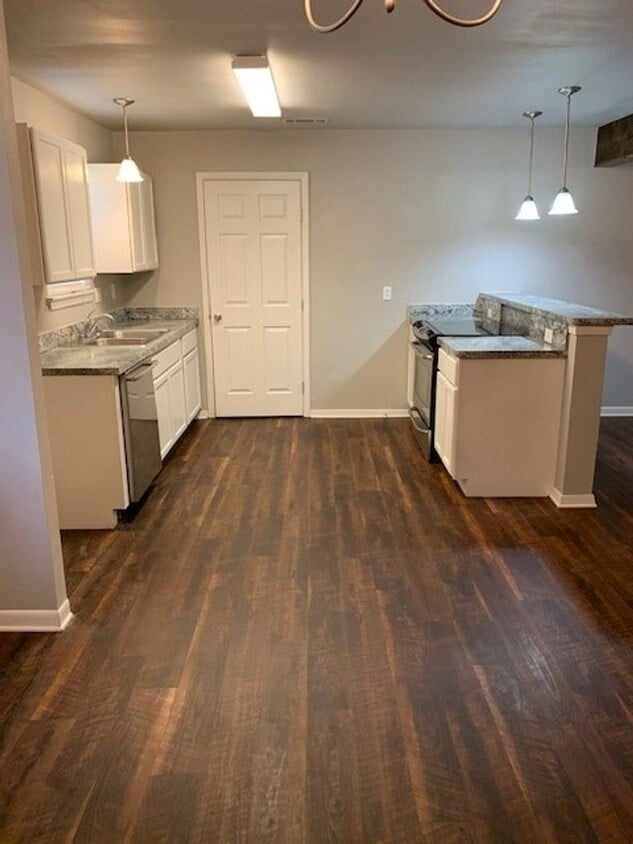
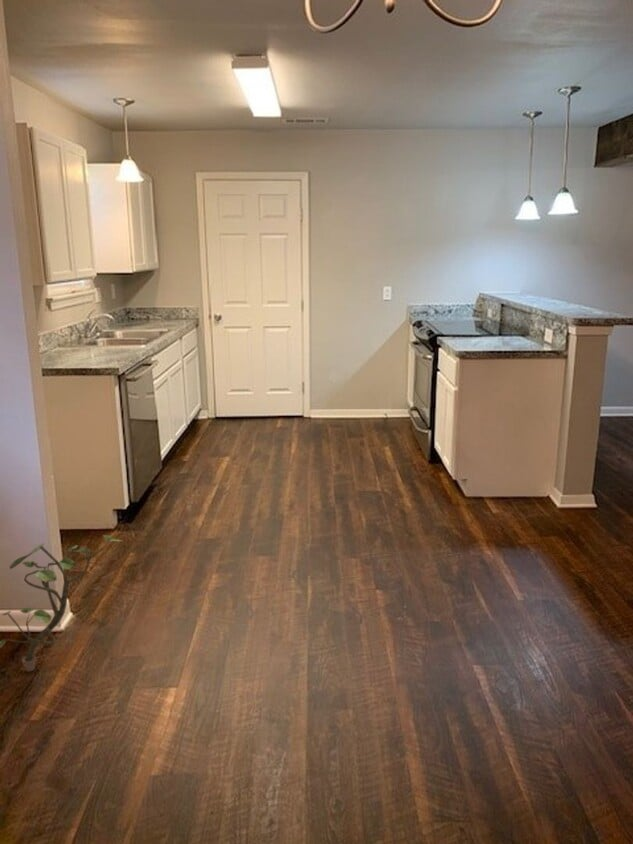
+ potted plant (63, 610)
